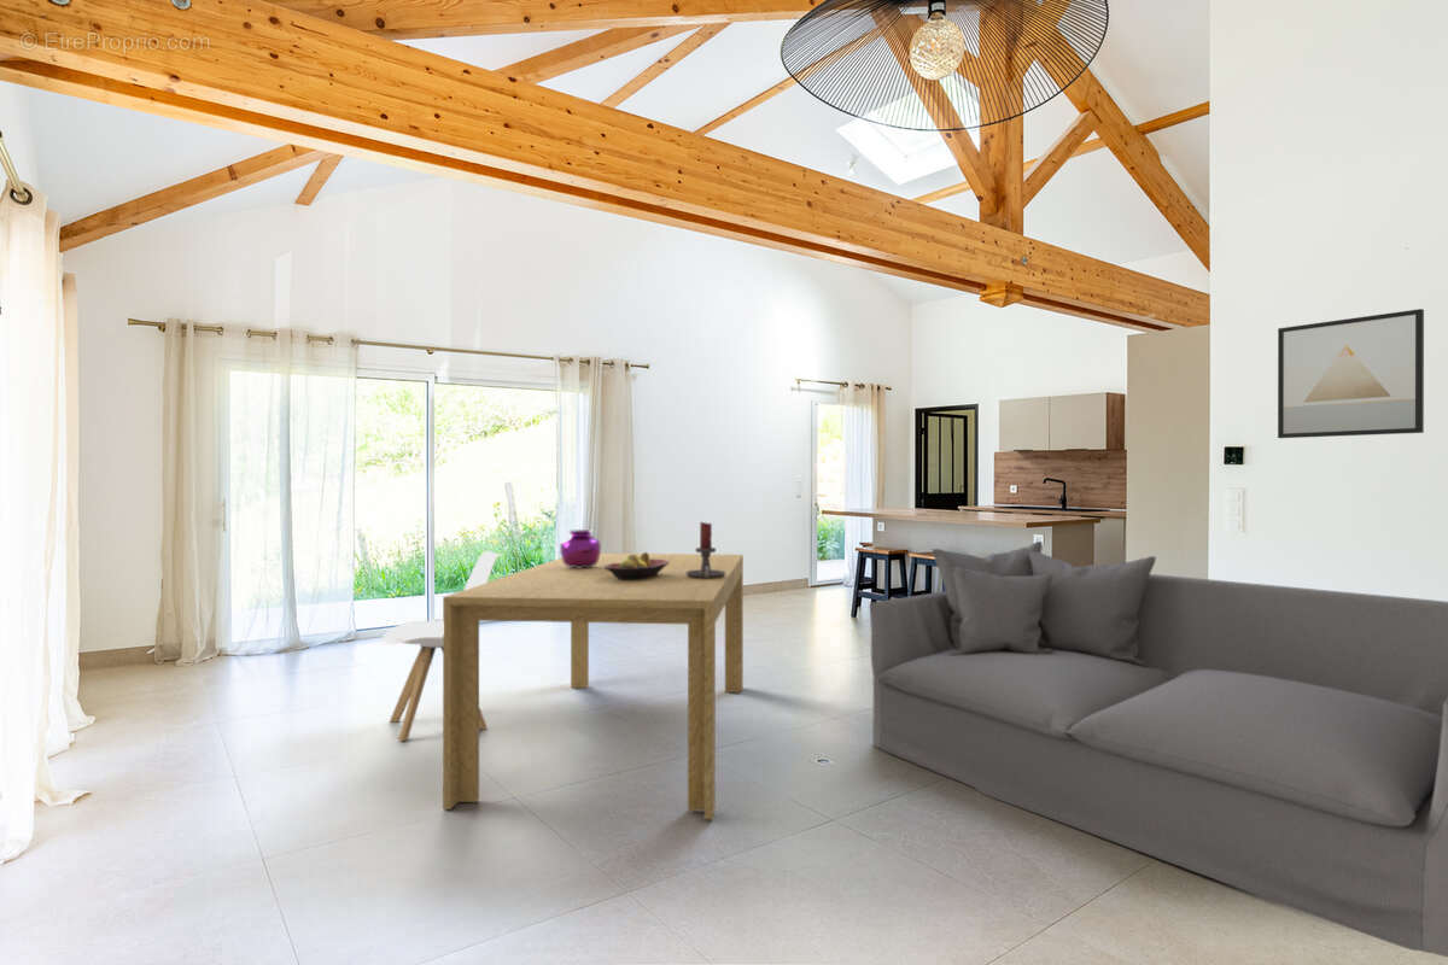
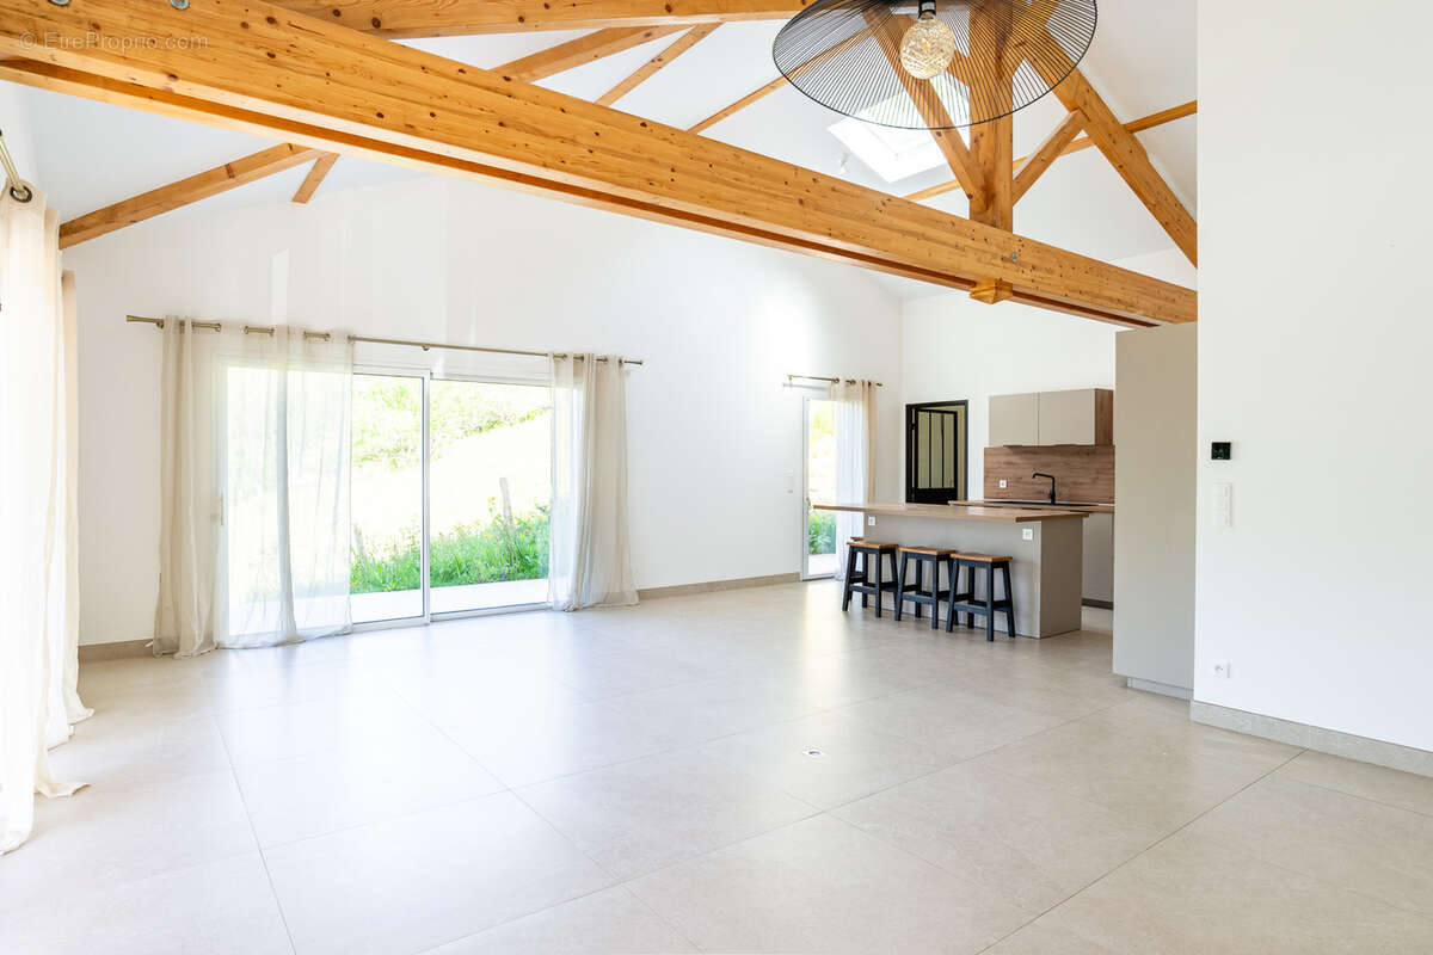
- fruit bowl (637, 565)
- vase (580, 548)
- bar stool (442, 639)
- dining table (626, 622)
- sofa (1144, 674)
- candle holder (706, 549)
- wall art (1347, 378)
